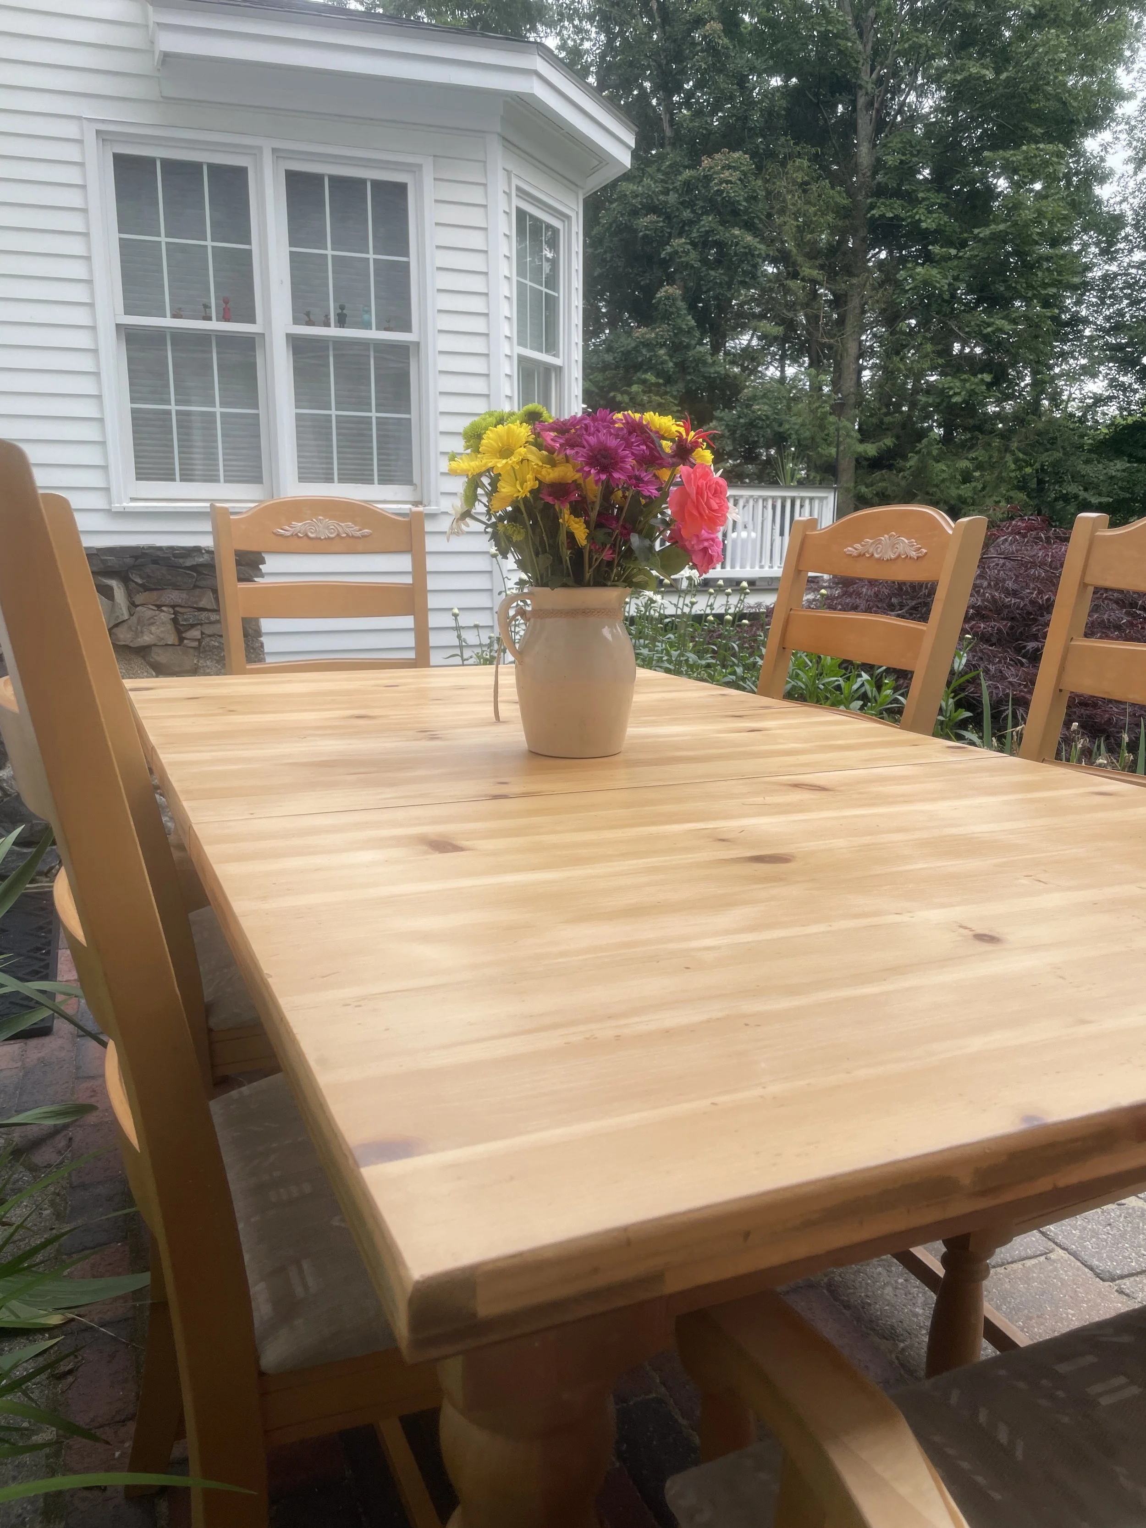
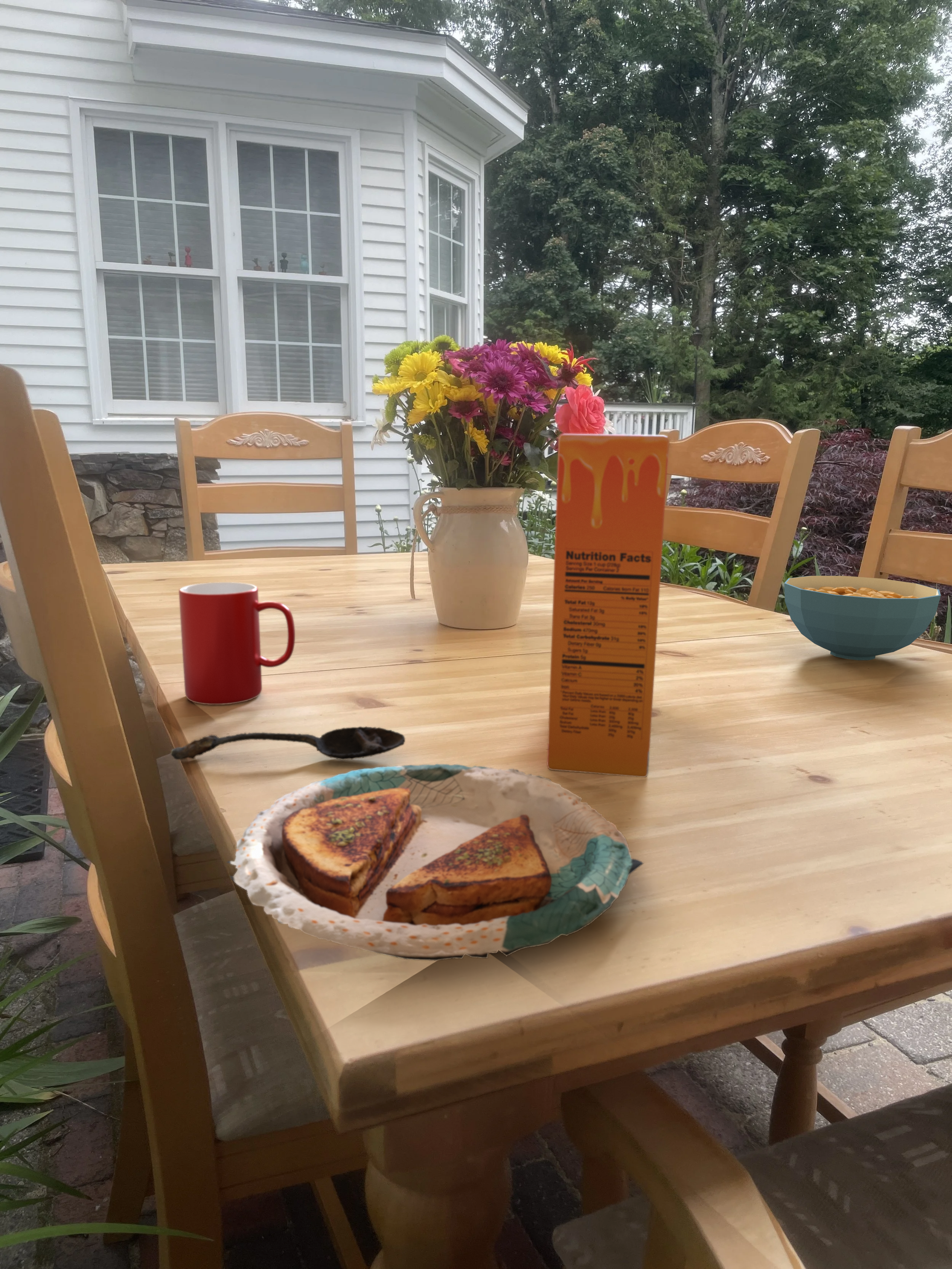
+ spoon (289, 741)
+ cereal box (609, 588)
+ cereal bowl (856, 621)
+ cup (236, 642)
+ plate (440, 842)
